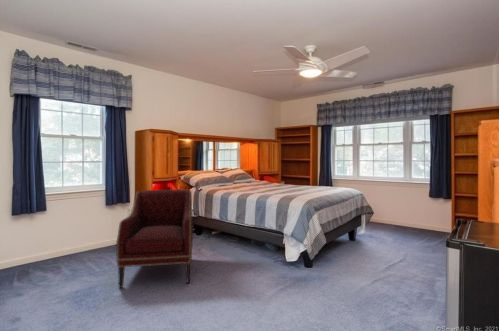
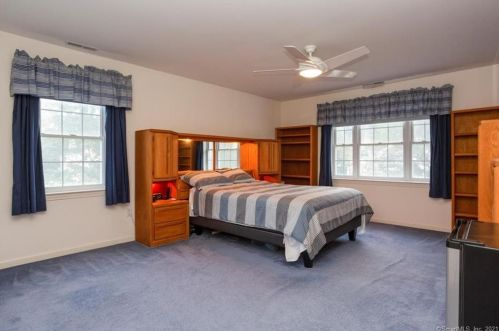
- armchair (160, 232)
